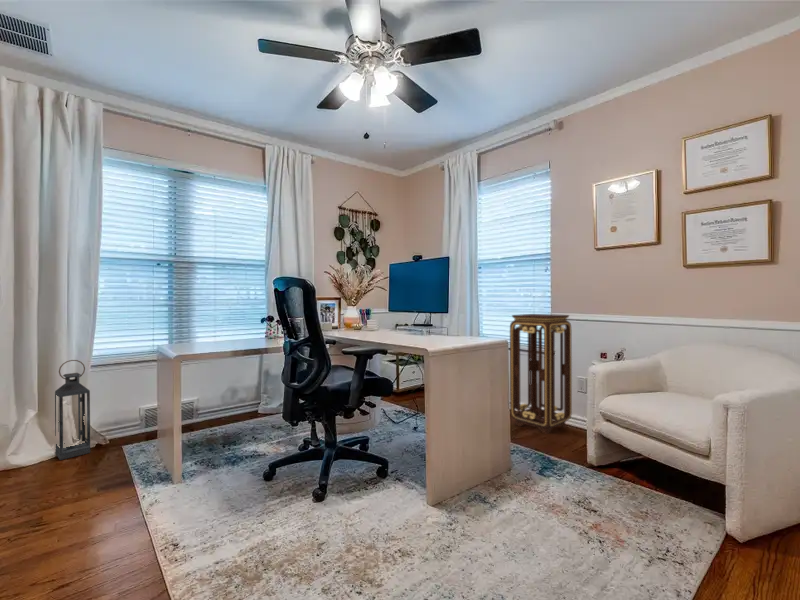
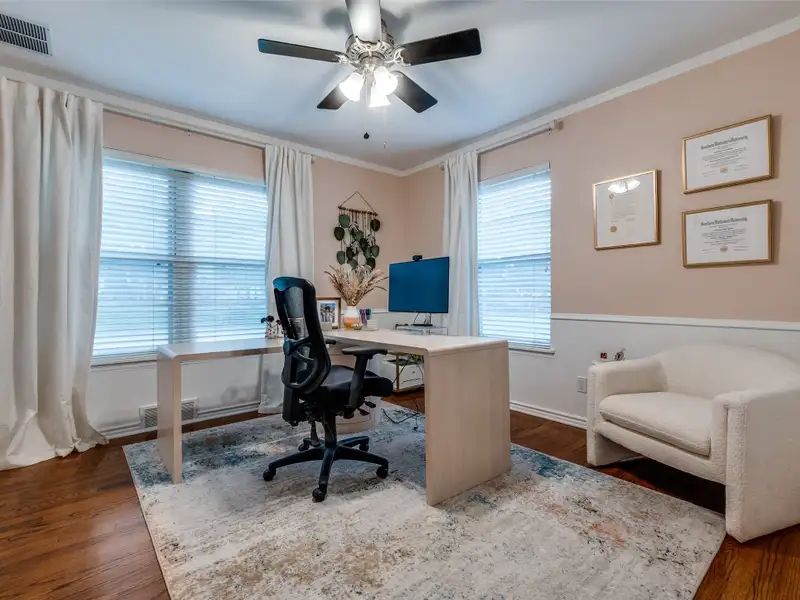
- pedestal table (540, 370)
- lantern (78, 406)
